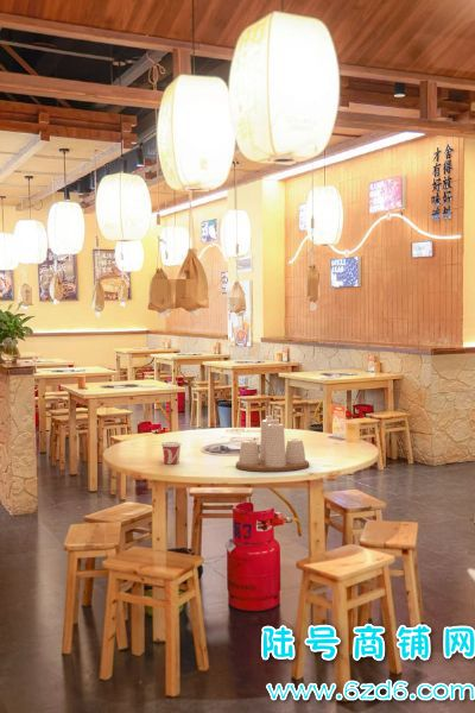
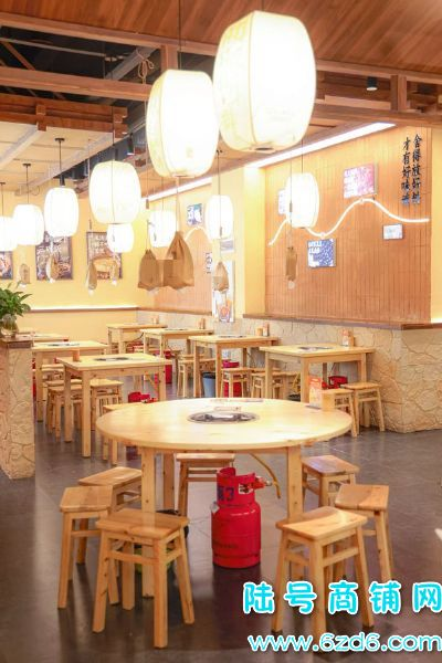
- condiment set (272, 436)
- cup (171, 453)
